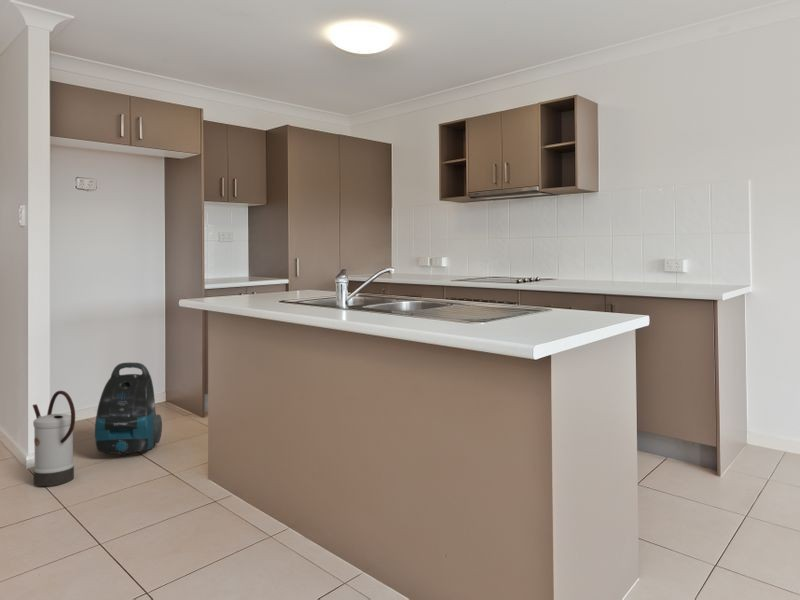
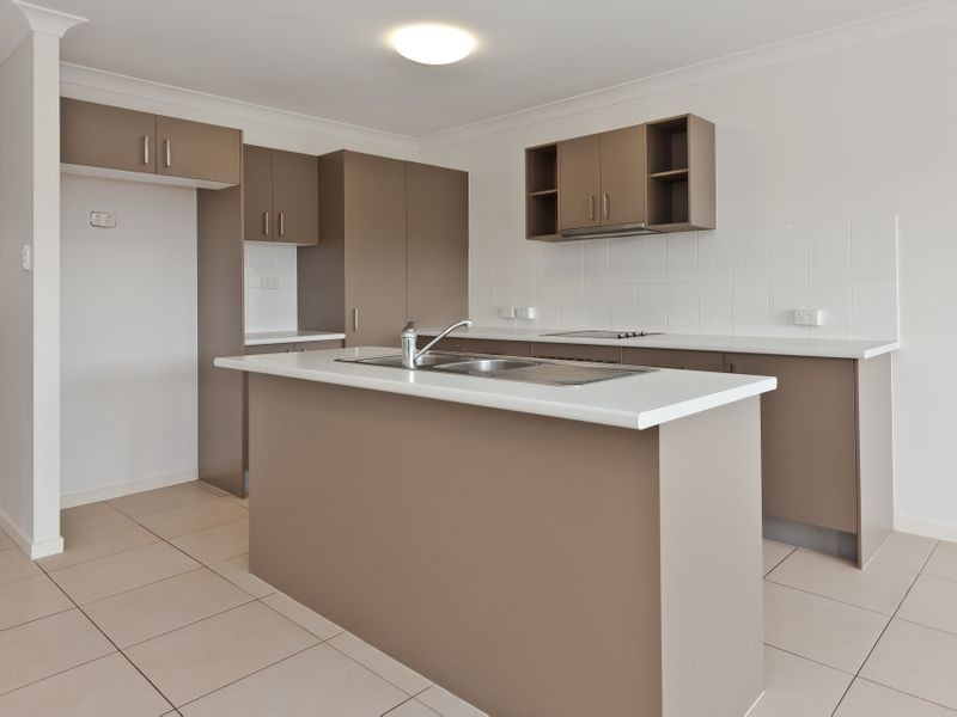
- vacuum cleaner (126, 408)
- watering can (53, 434)
